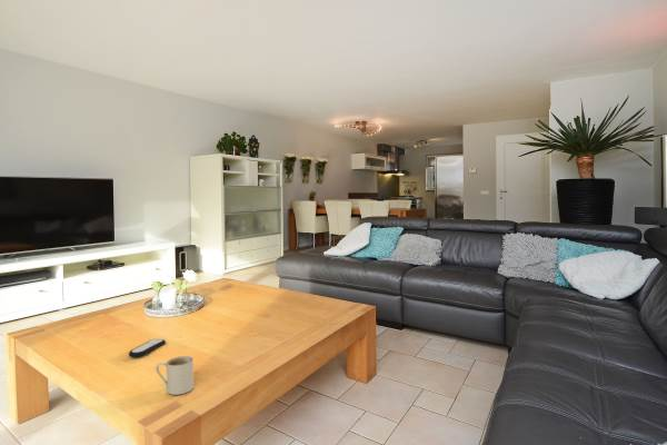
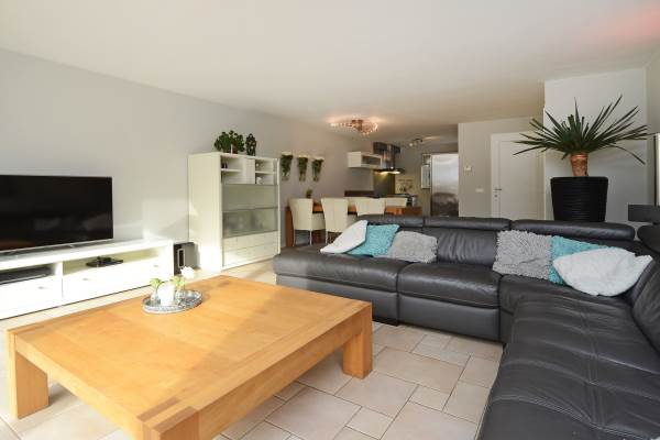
- mug (175, 375)
- remote control (147, 347)
